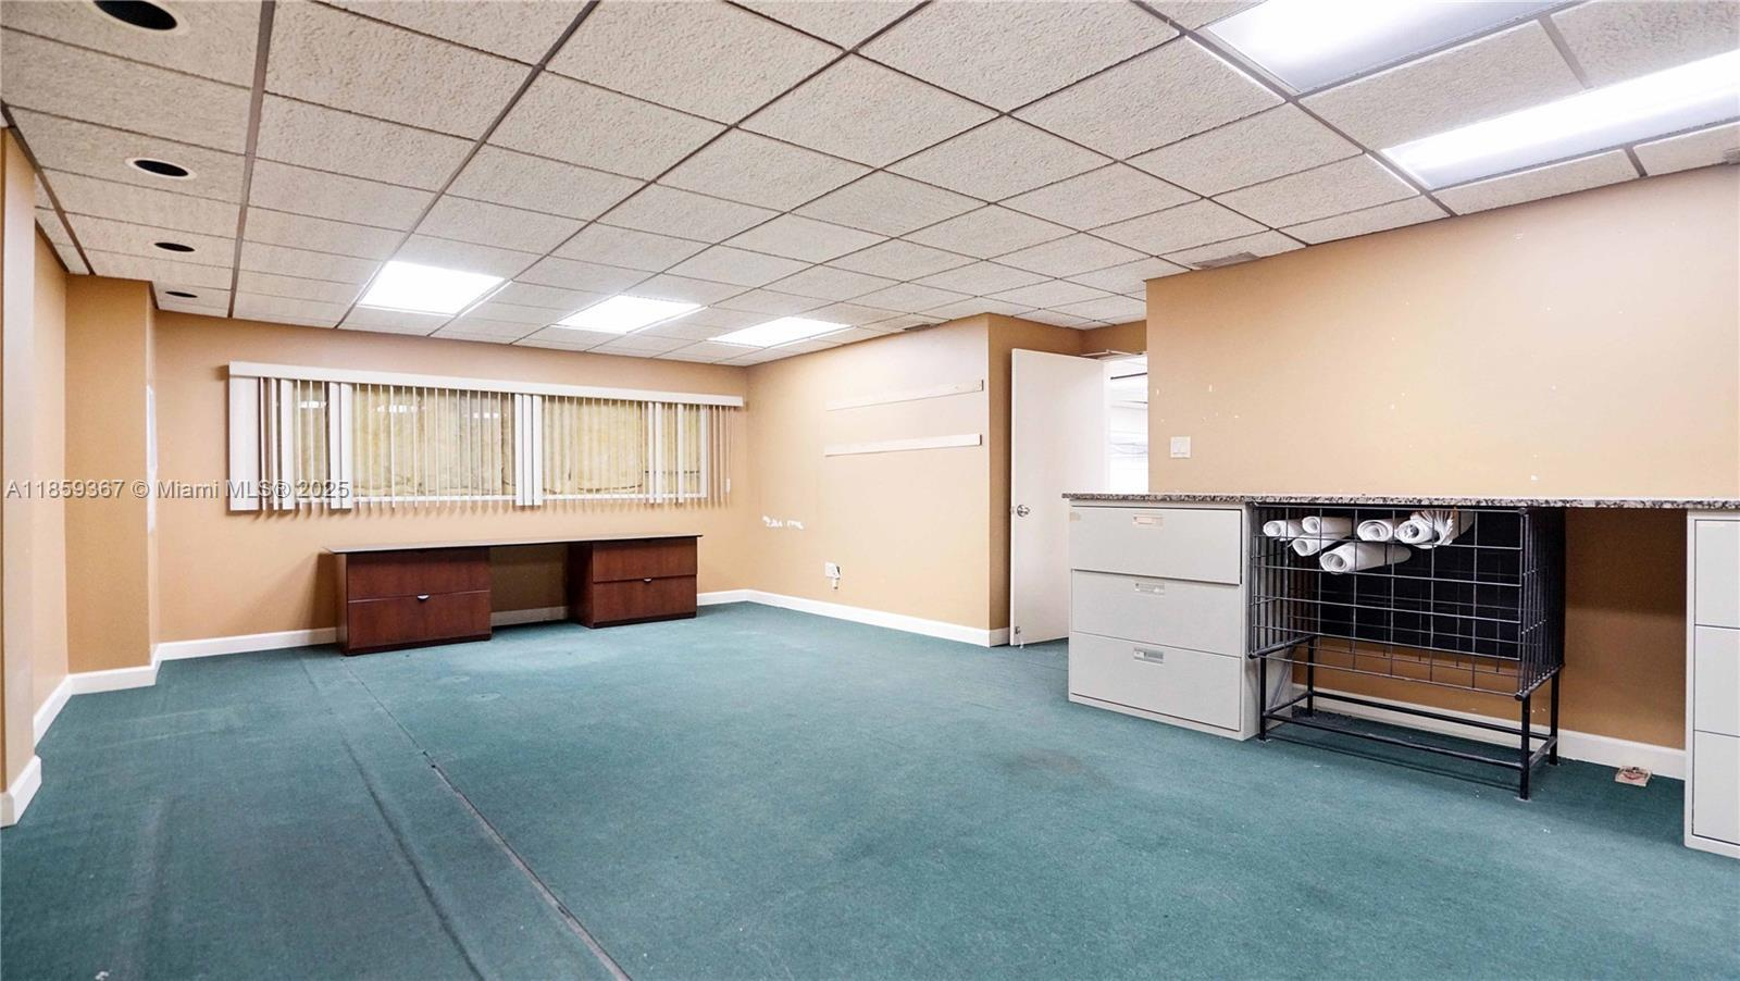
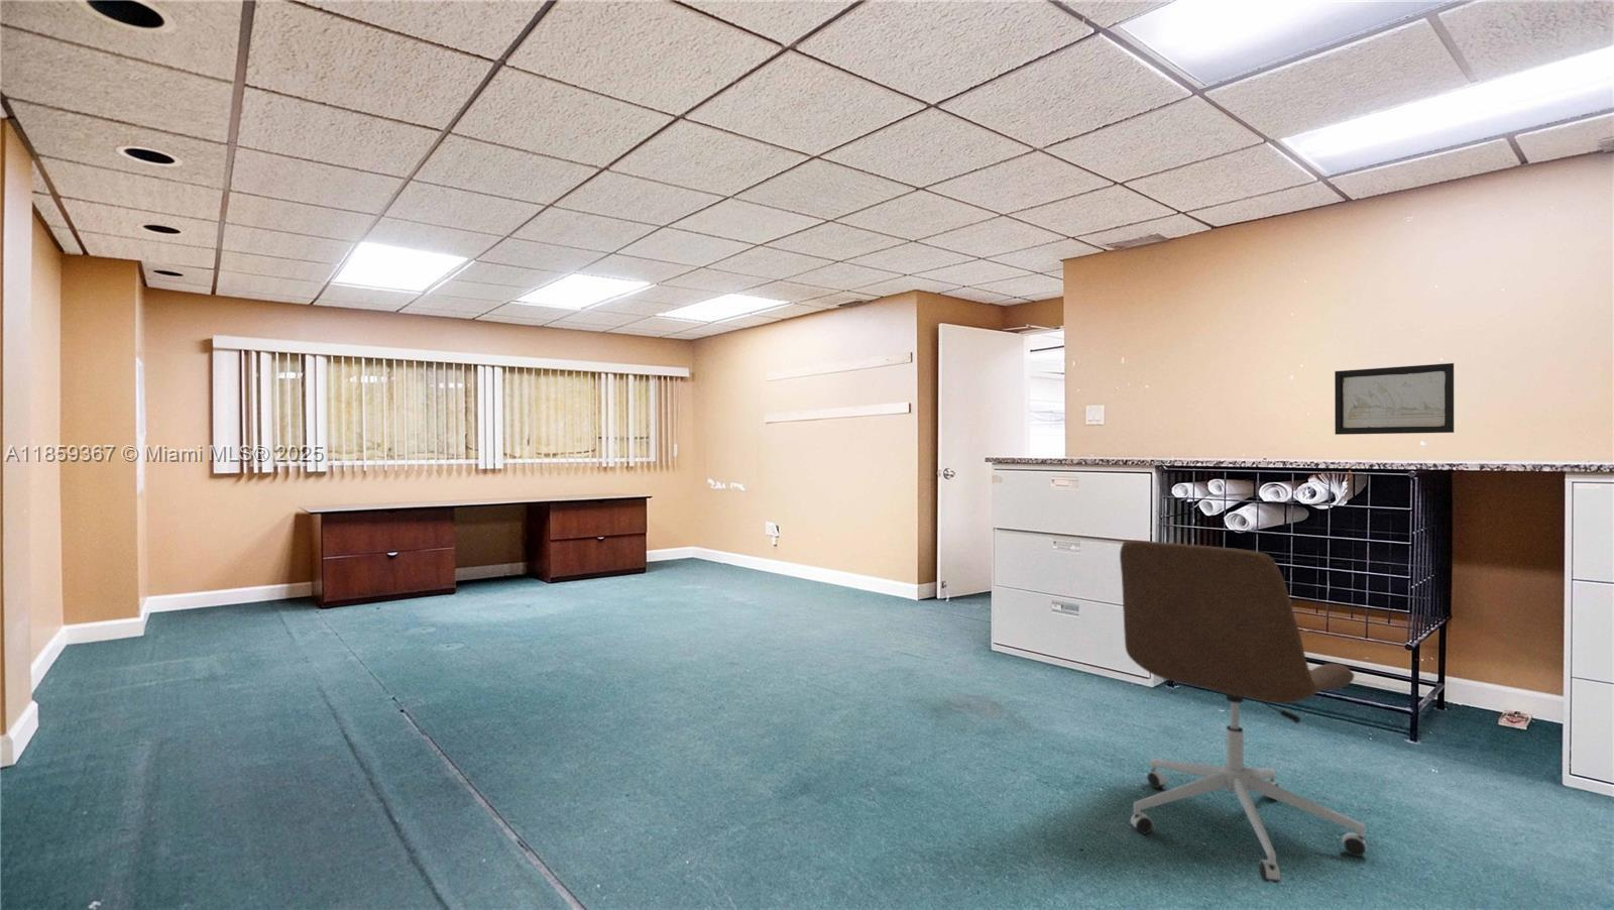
+ wall art (1391, 400)
+ office chair (1232, 682)
